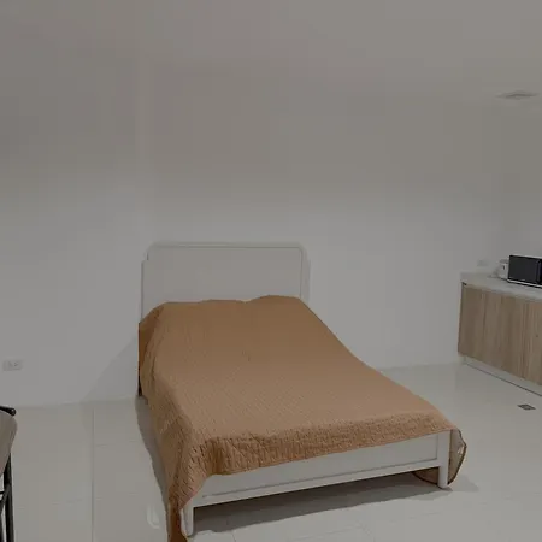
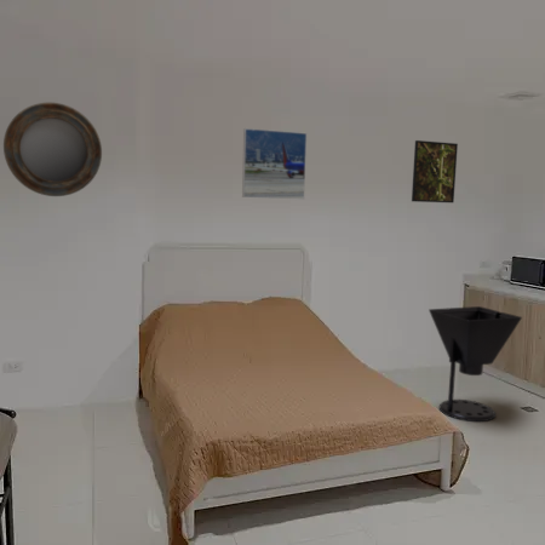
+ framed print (435, 172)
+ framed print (274, 165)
+ home mirror (53, 149)
+ umbrella stand (472, 362)
